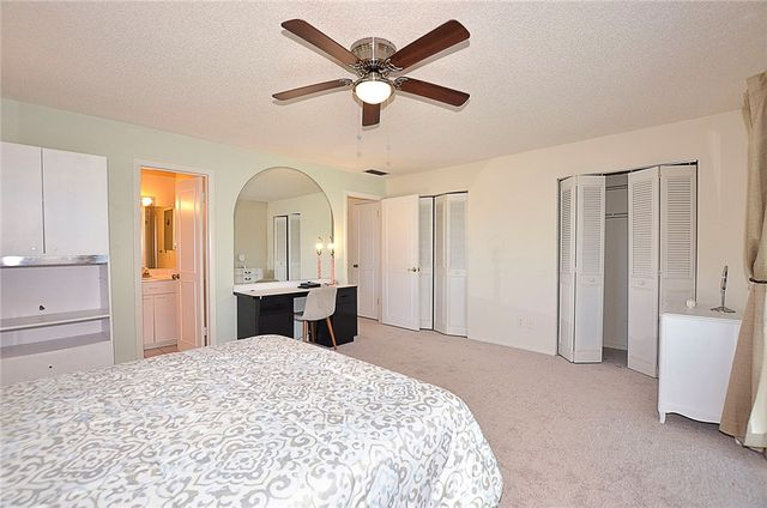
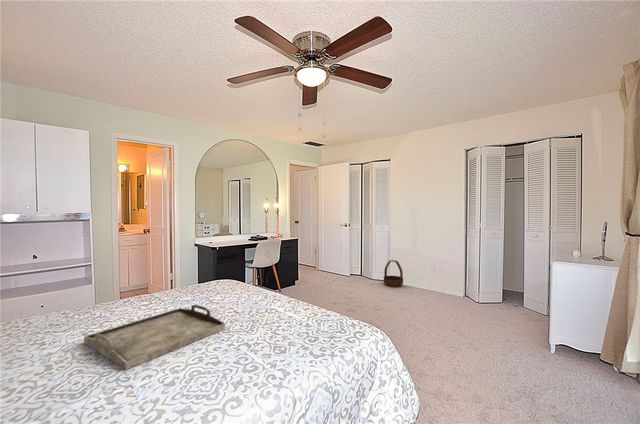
+ basket (393, 276)
+ serving tray (158, 327)
